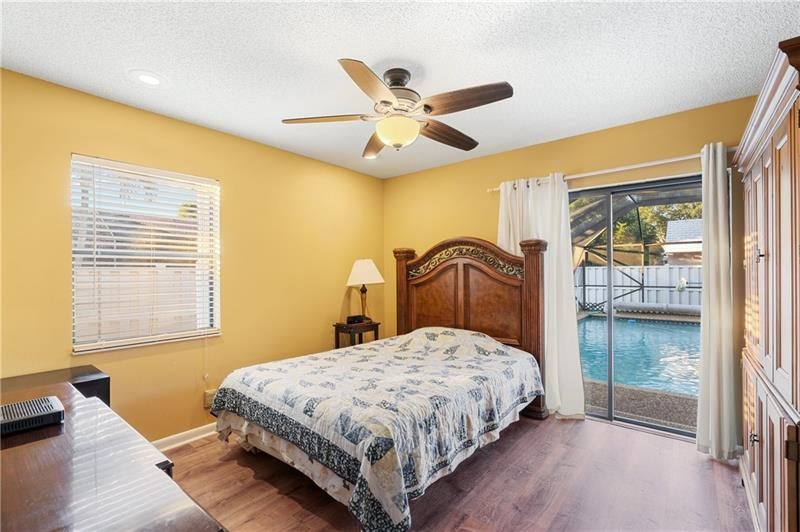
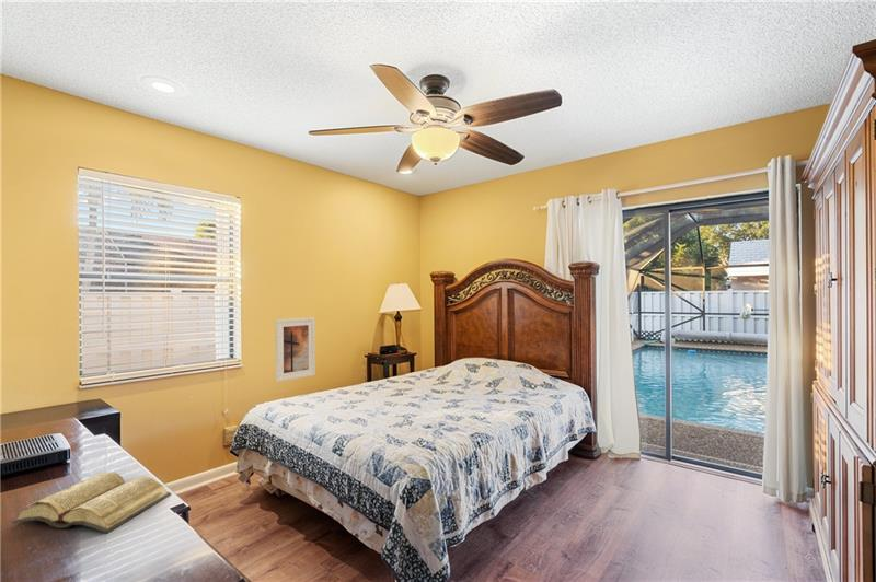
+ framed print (296, 348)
+ diary (96, 498)
